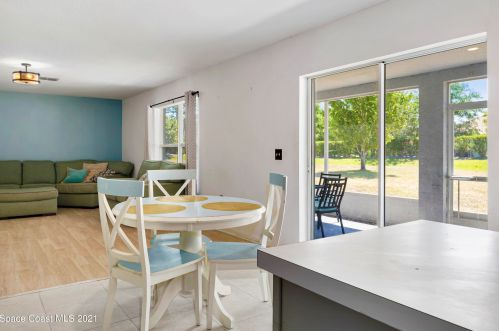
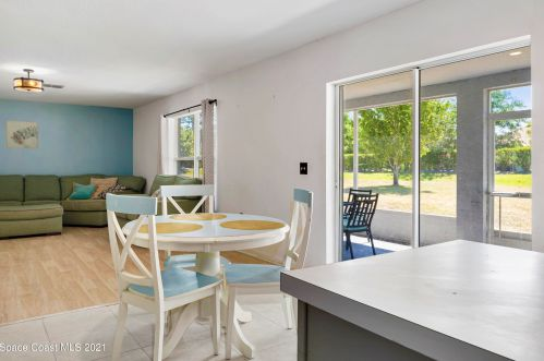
+ wall art (22, 134)
